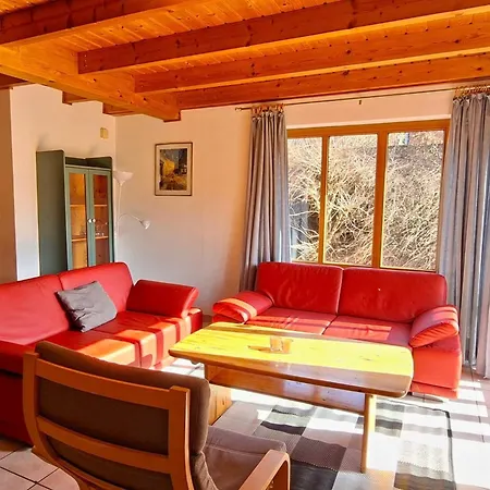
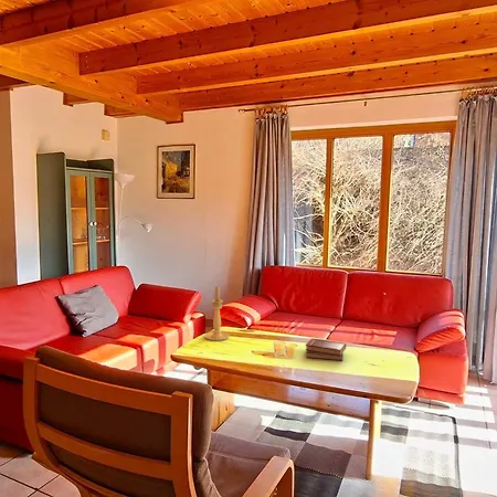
+ book set (324, 349)
+ candle holder (216, 311)
